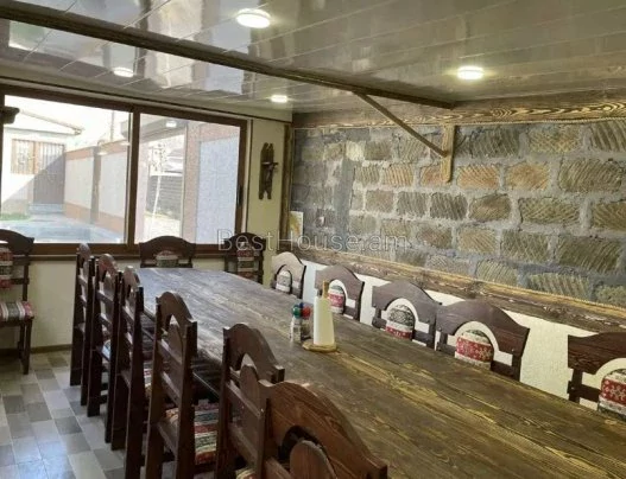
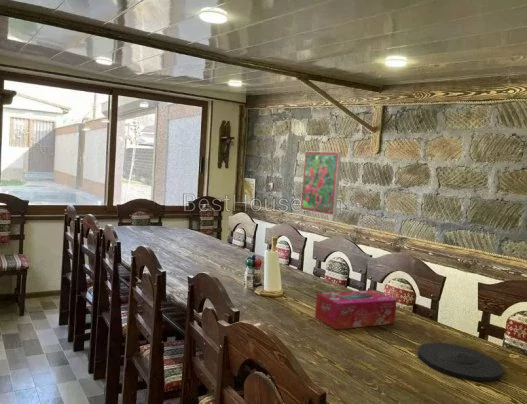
+ plate (459, 357)
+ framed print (319, 182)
+ tissue box (355, 308)
